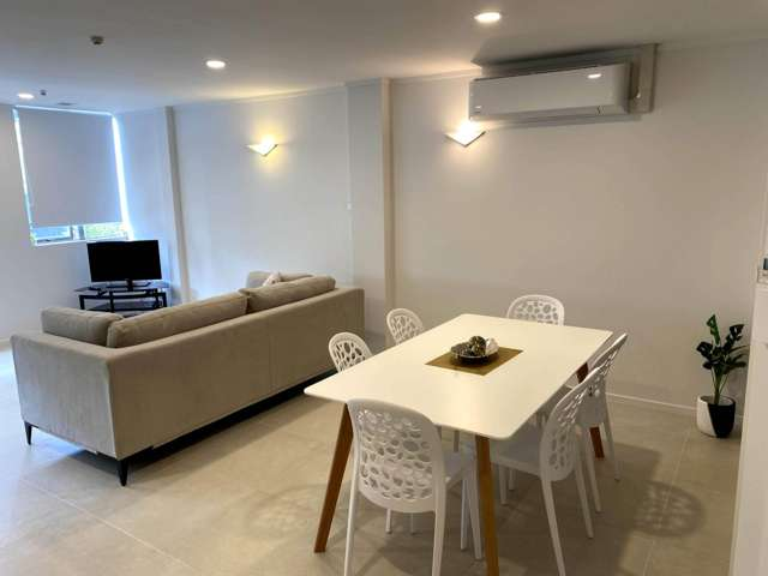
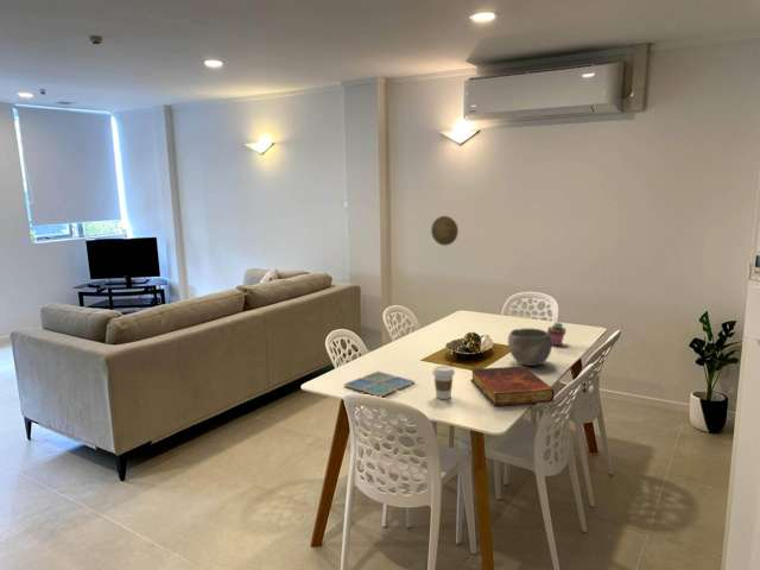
+ drink coaster (379, 382)
+ coffee cup (443, 381)
+ decorative plate (443, 230)
+ bowl (528, 348)
+ book (509, 384)
+ potted succulent (556, 332)
